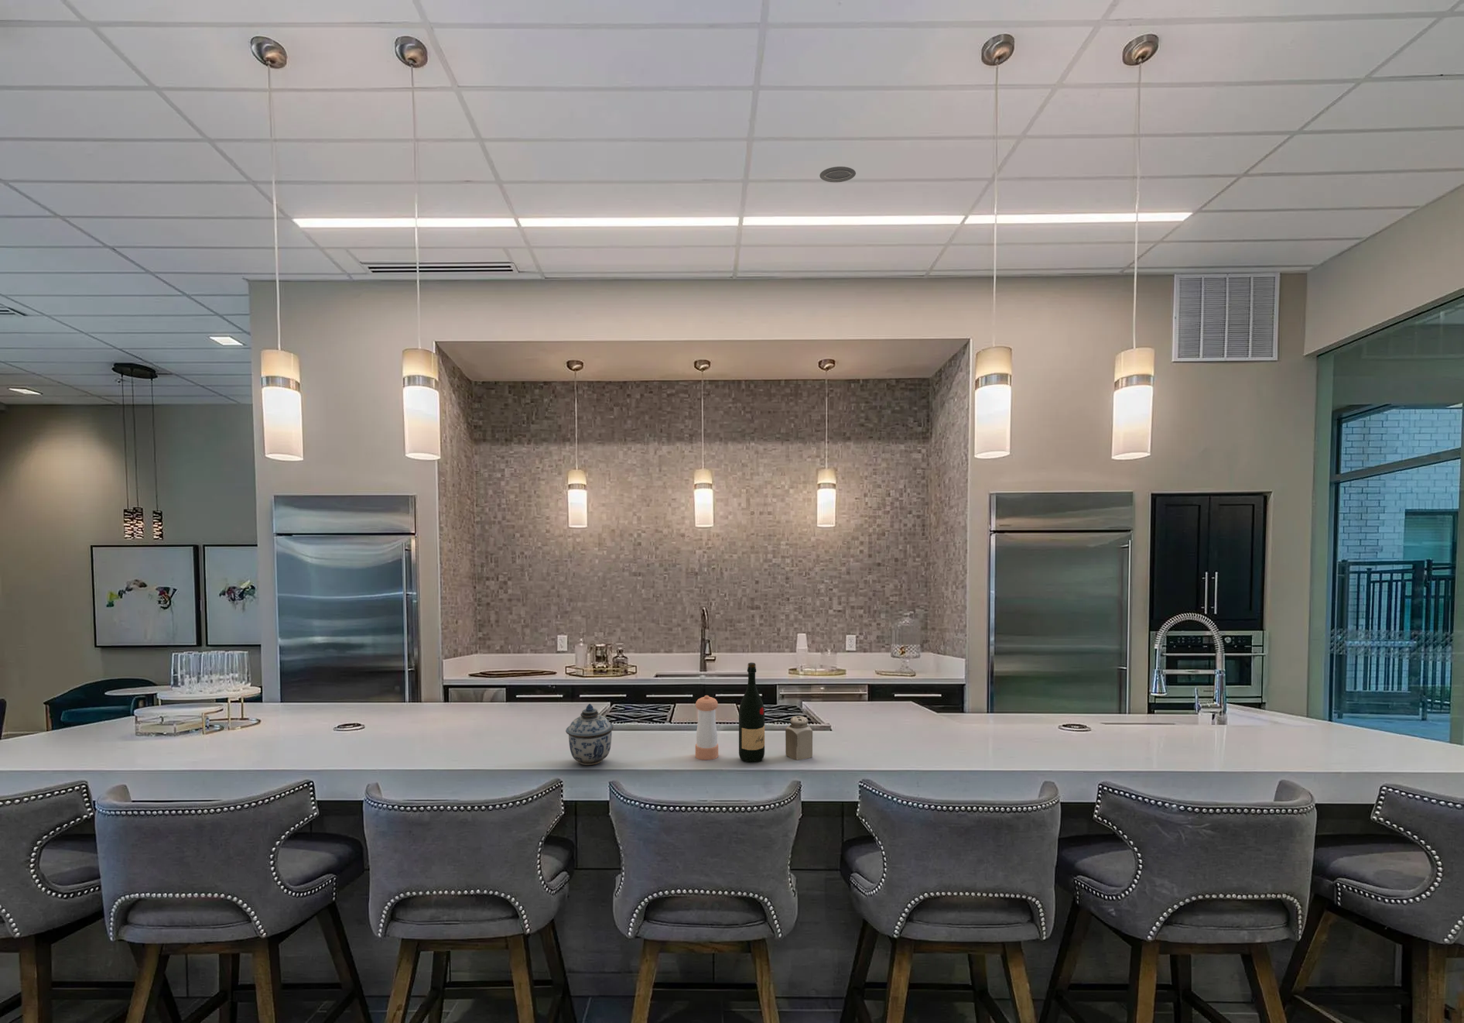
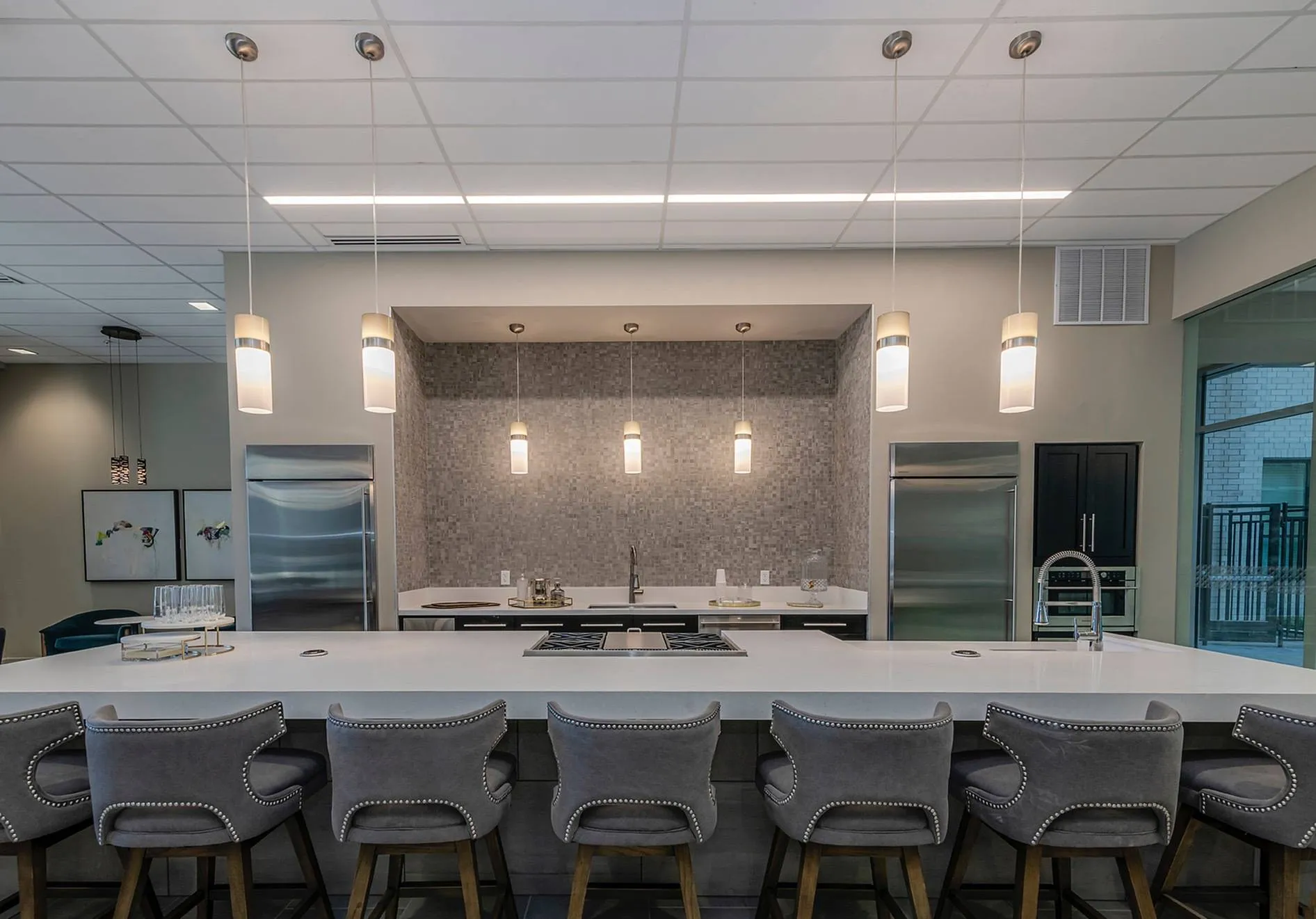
- pepper shaker (706, 726)
- recessed light (838, 171)
- lidded jar (590, 731)
- salt shaker (799, 737)
- wine bottle (751, 710)
